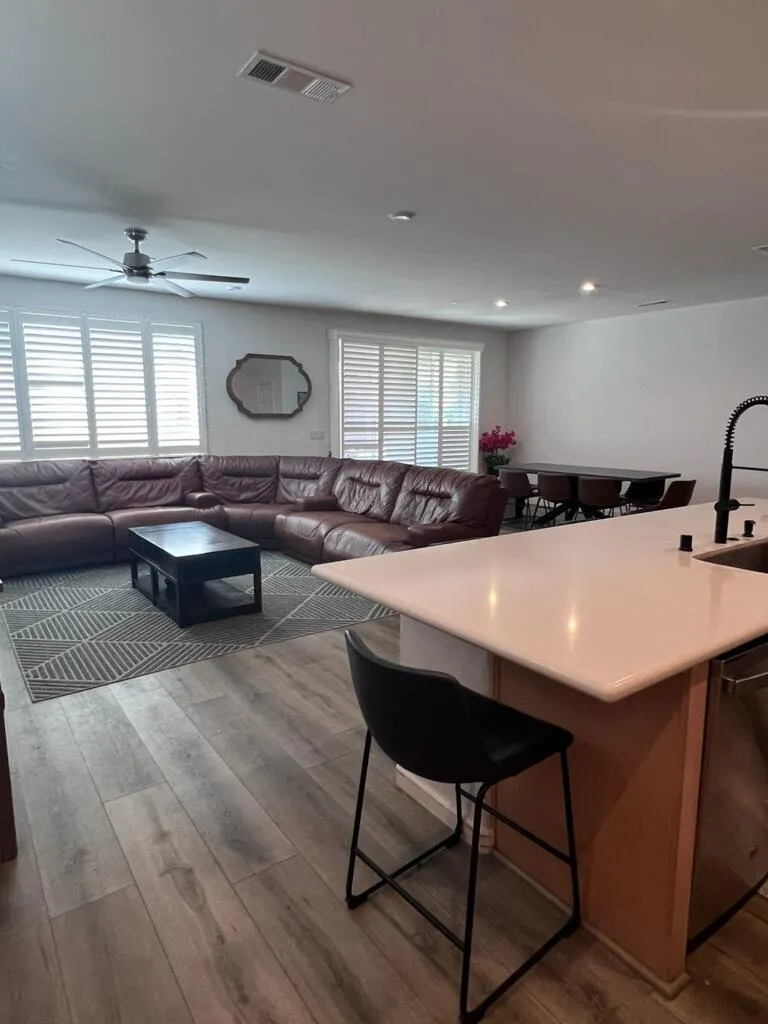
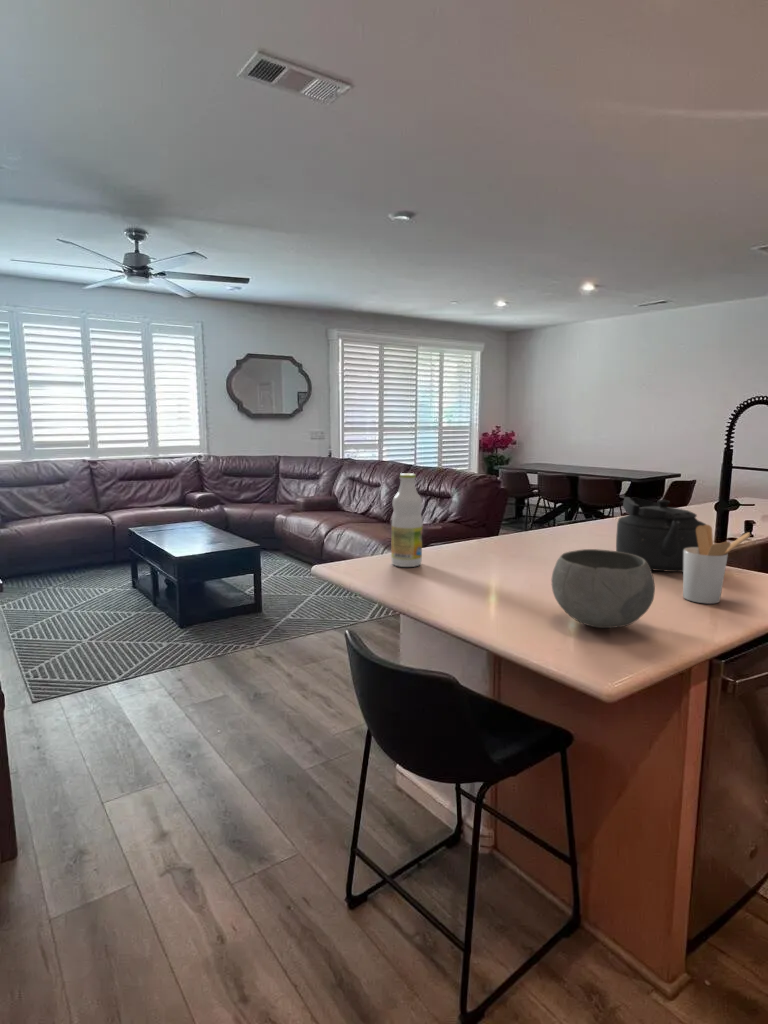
+ bottle (407, 519)
+ bowl (600, 590)
+ kettle (660, 532)
+ utensil holder (715, 564)
